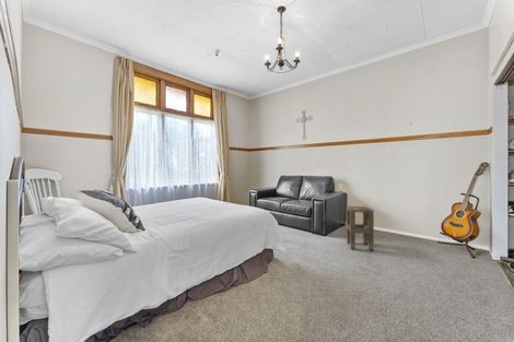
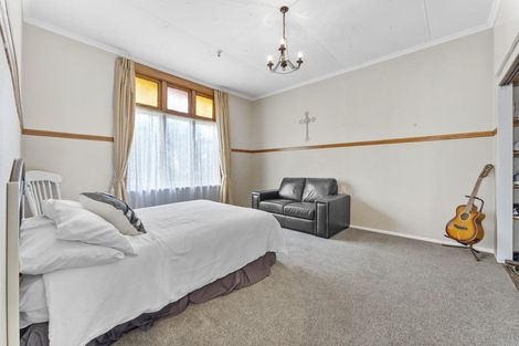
- side table (359, 226)
